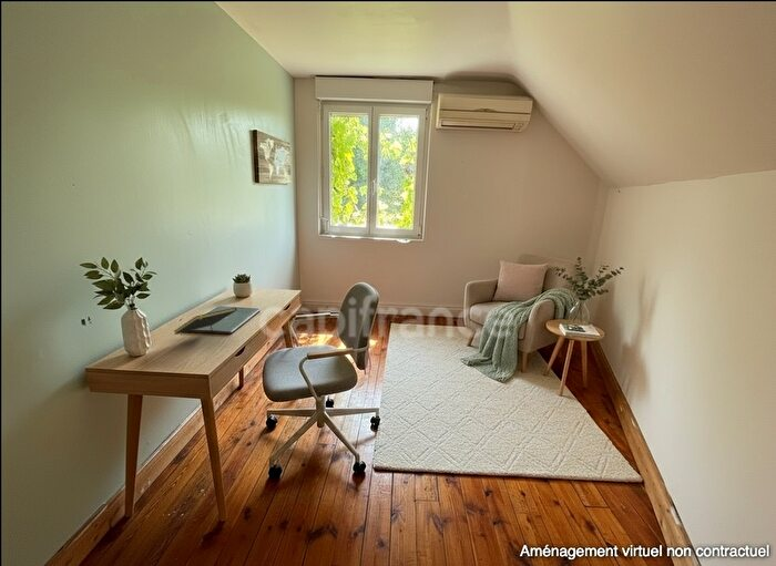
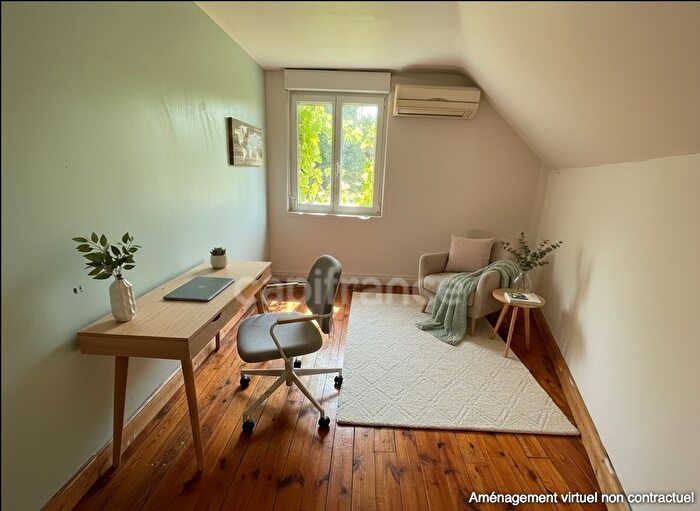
- notepad (205, 323)
